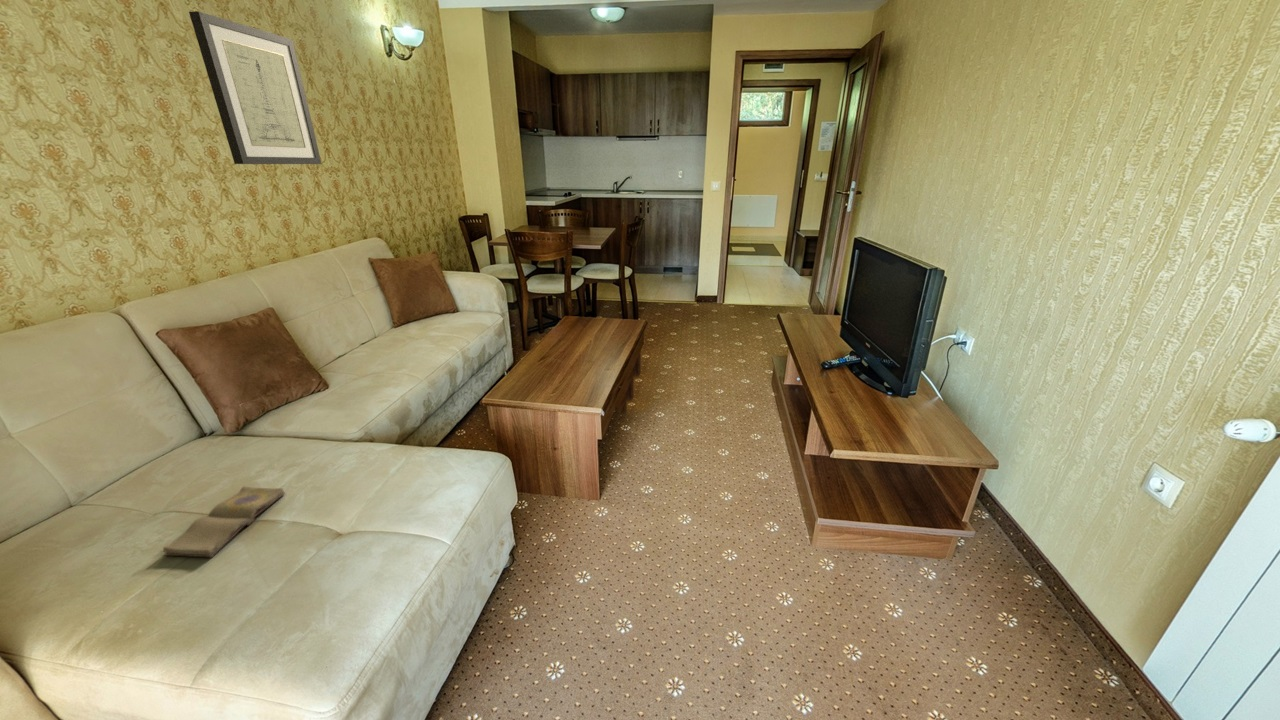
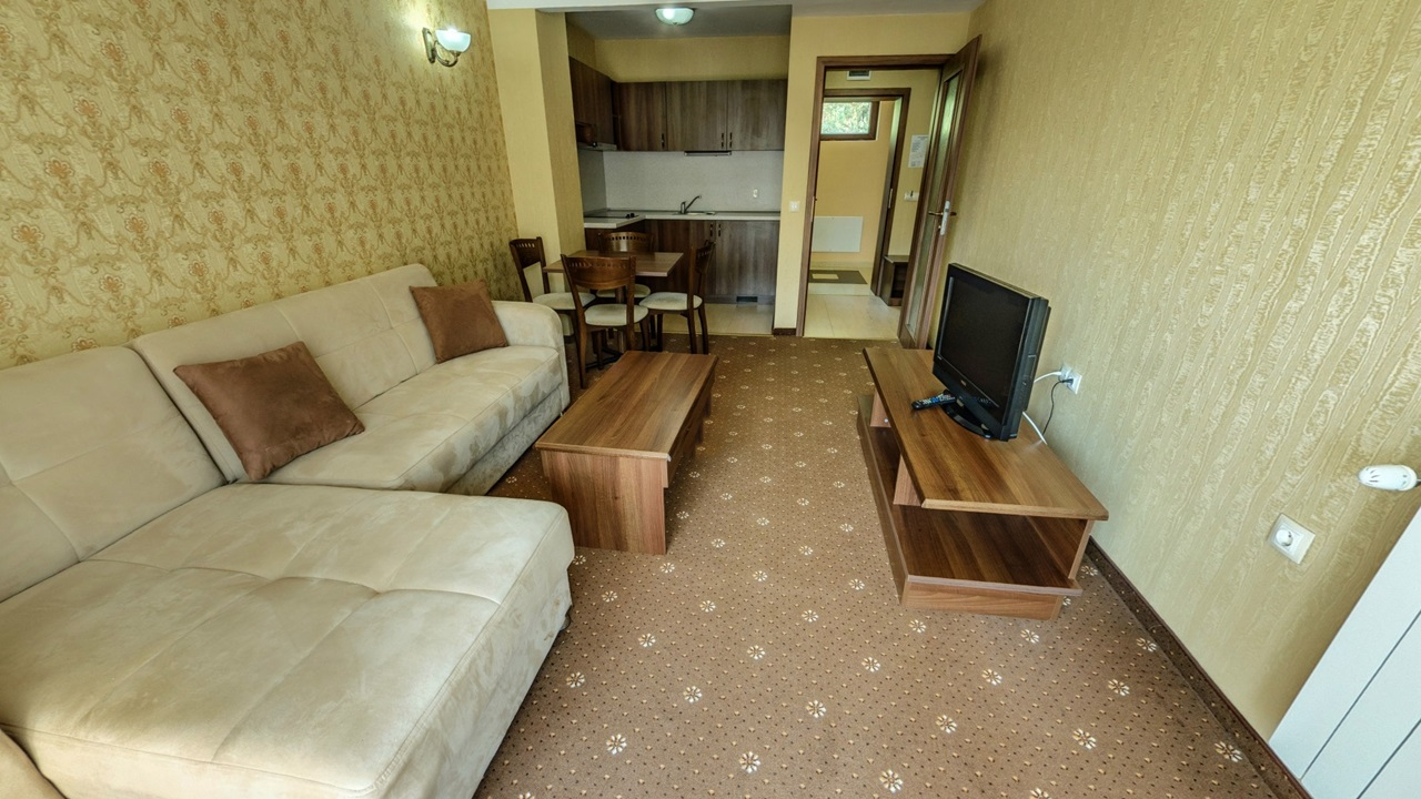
- wall art (264, 98)
- diary (228, 517)
